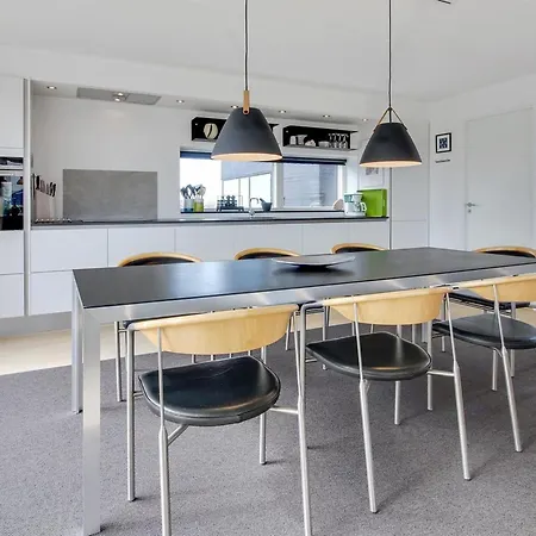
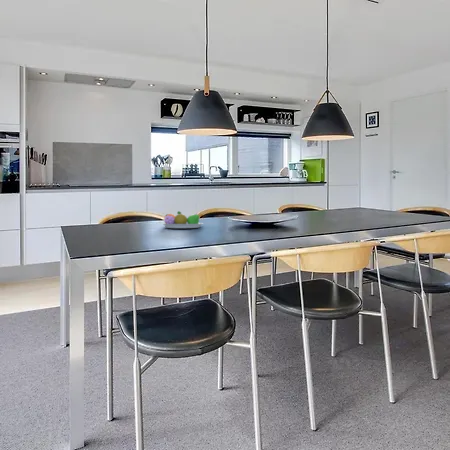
+ fruit bowl (183, 219)
